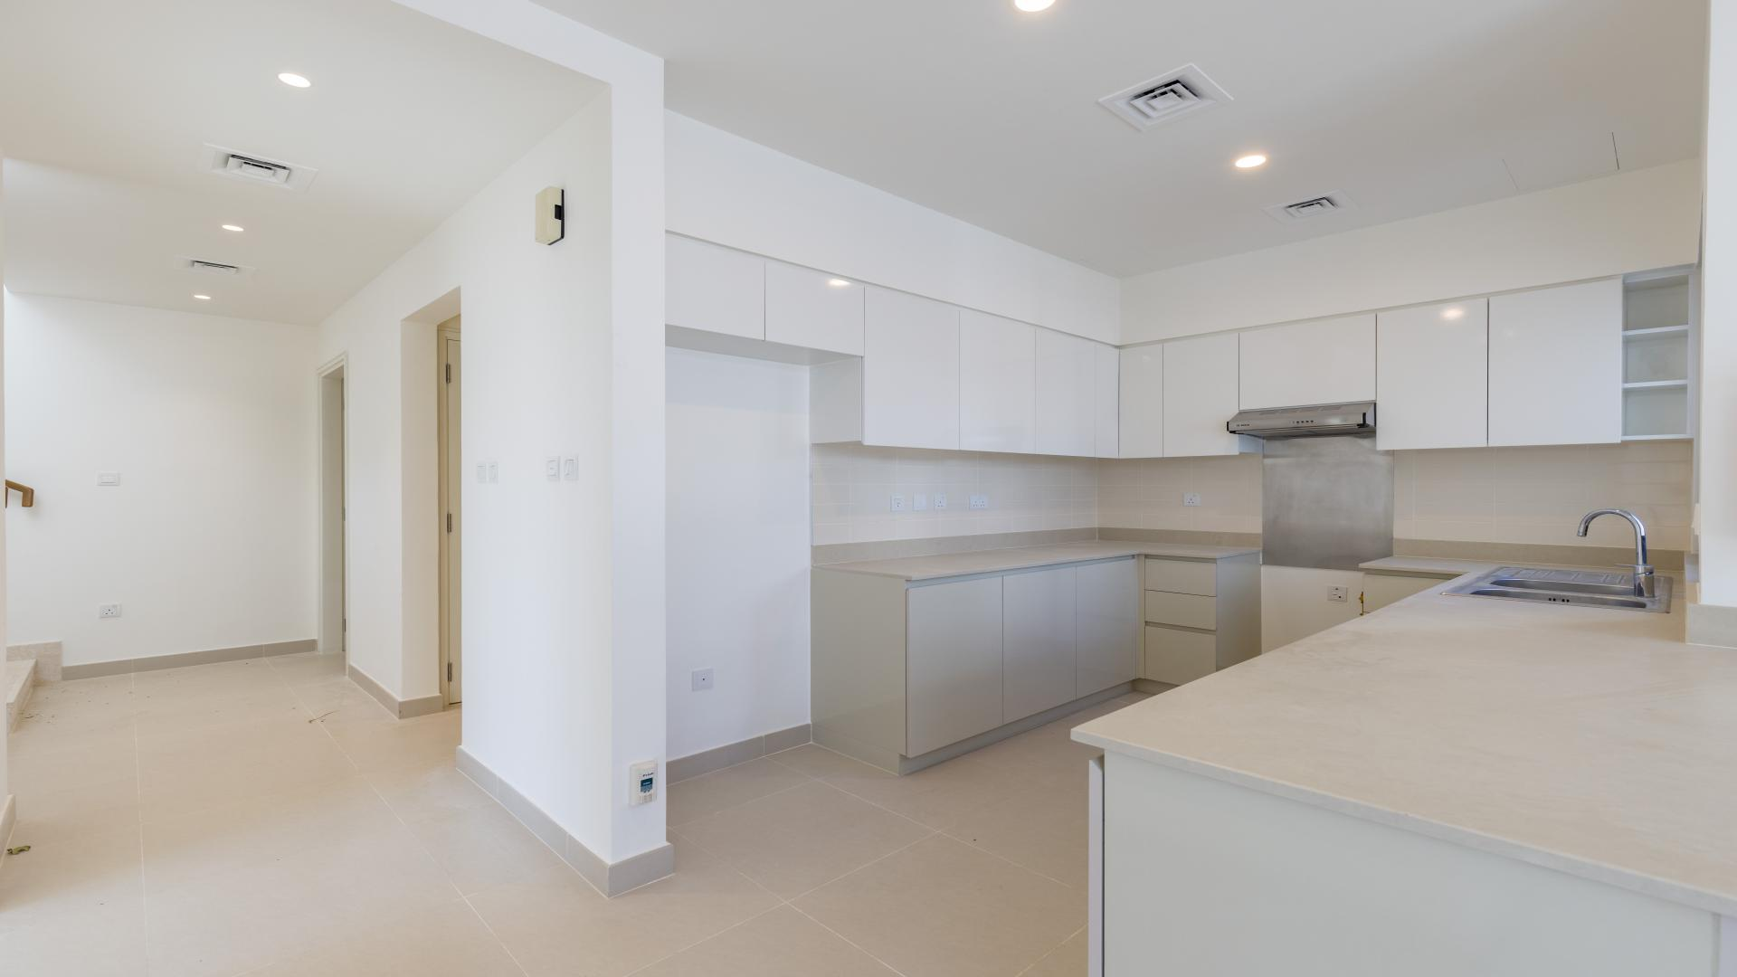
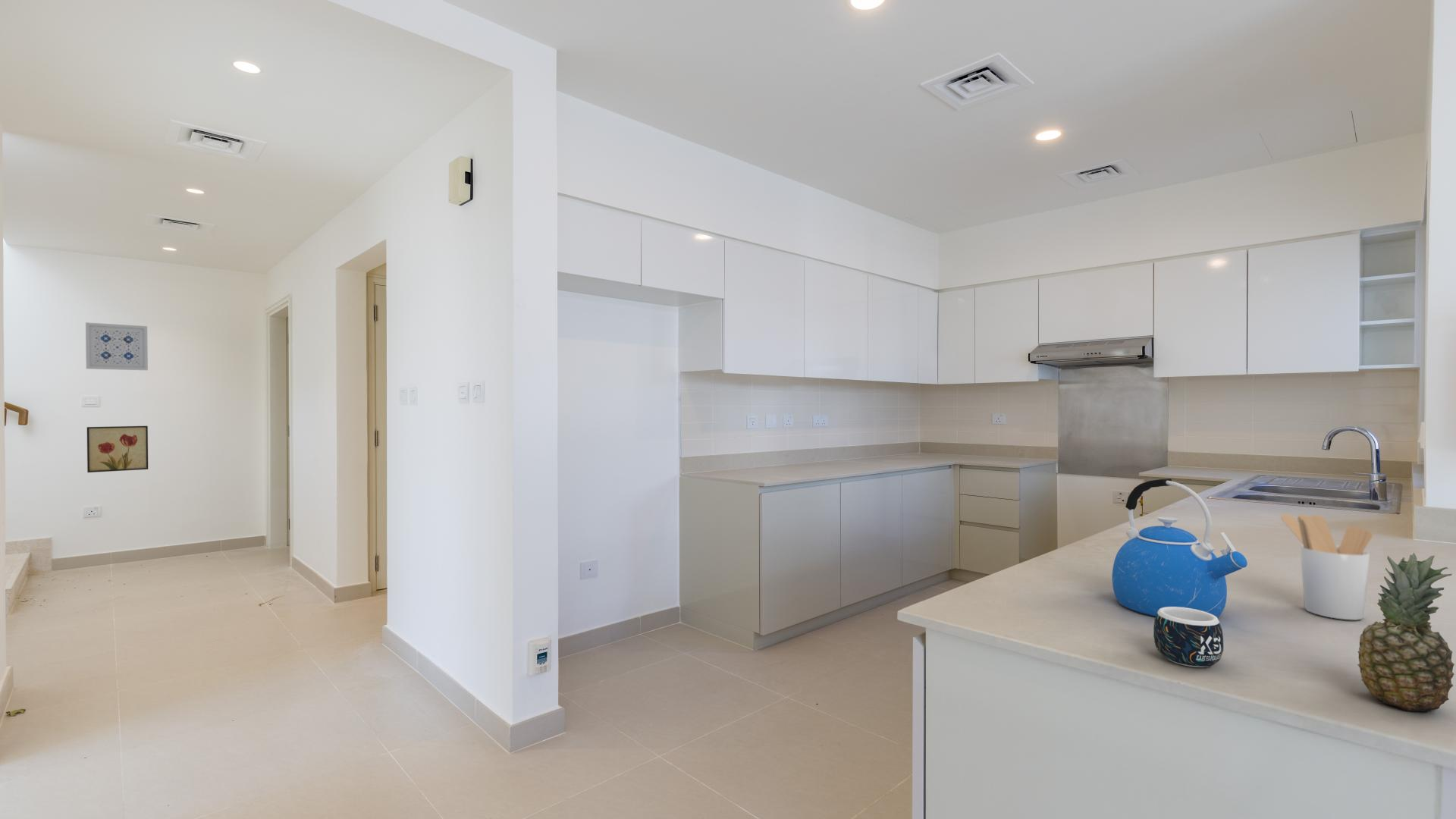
+ wall art (117, 347)
+ kettle (1179, 545)
+ mug (1194, 635)
+ utensil holder (1323, 562)
+ wall art (118, 448)
+ fruit (1405, 627)
